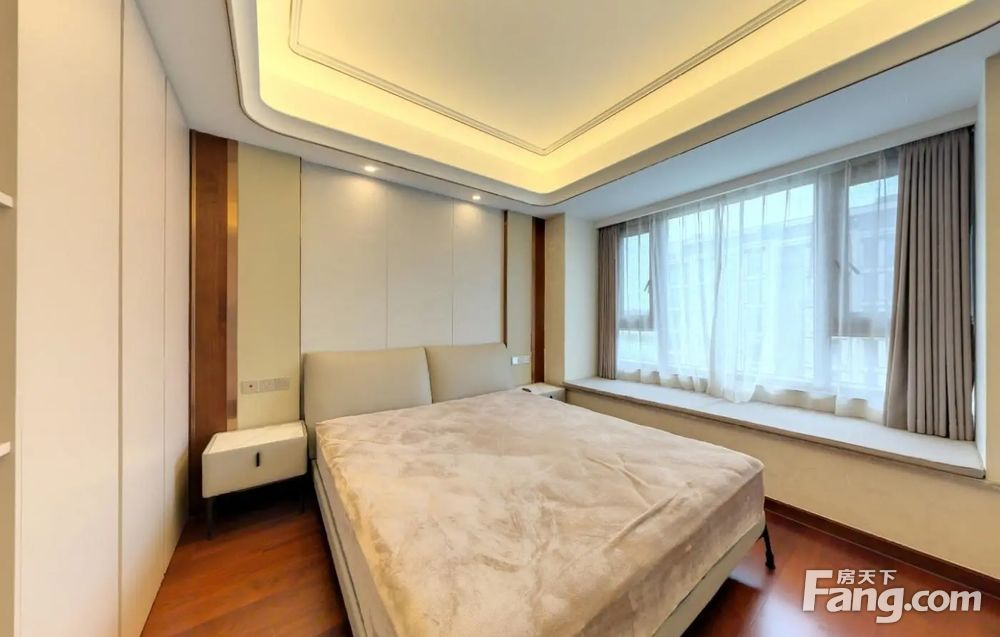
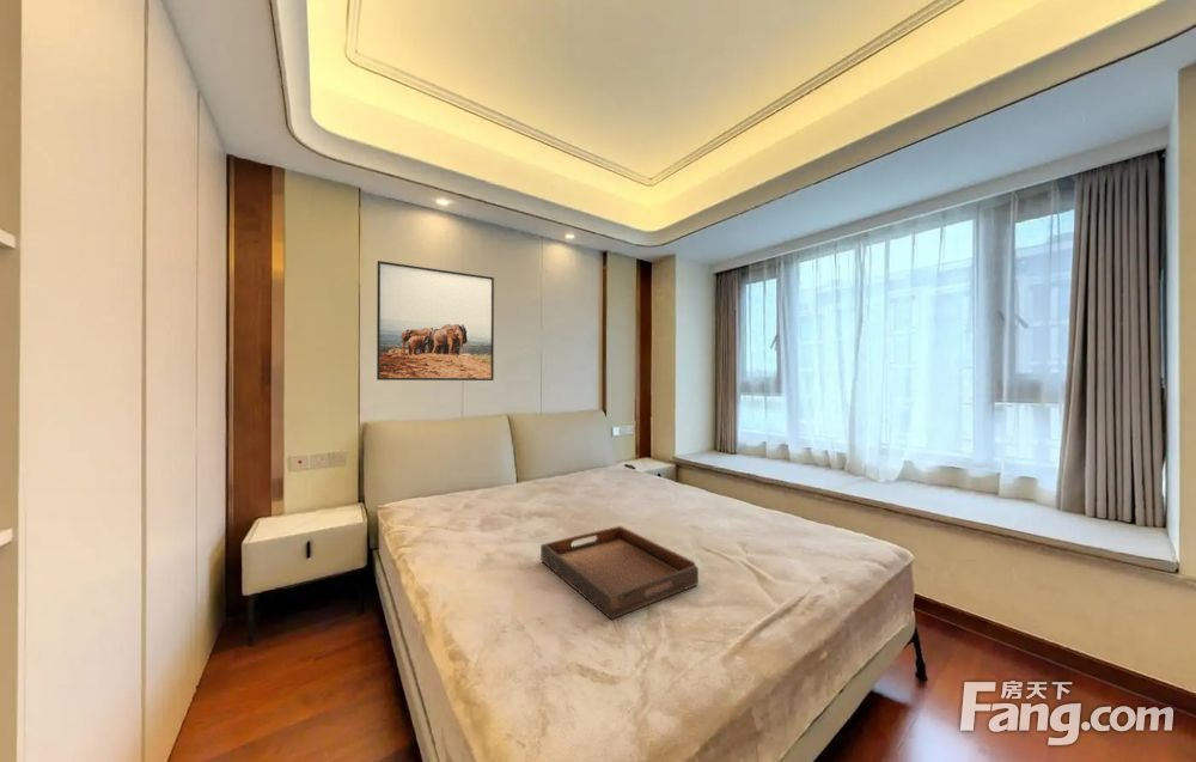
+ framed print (439, 324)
+ serving tray (616, 562)
